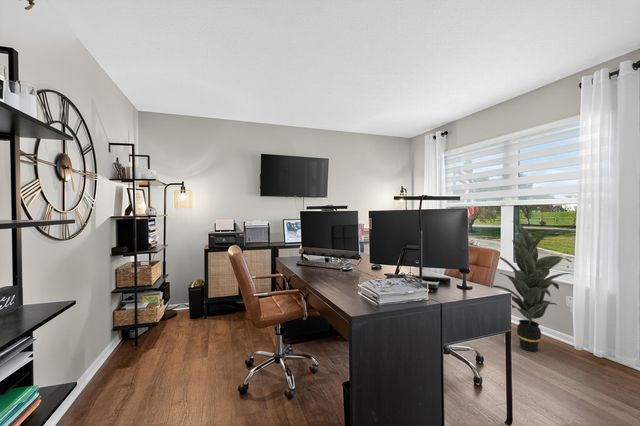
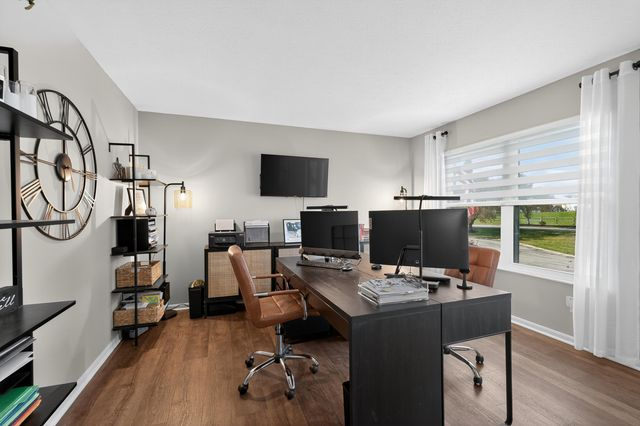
- indoor plant (526, 283)
